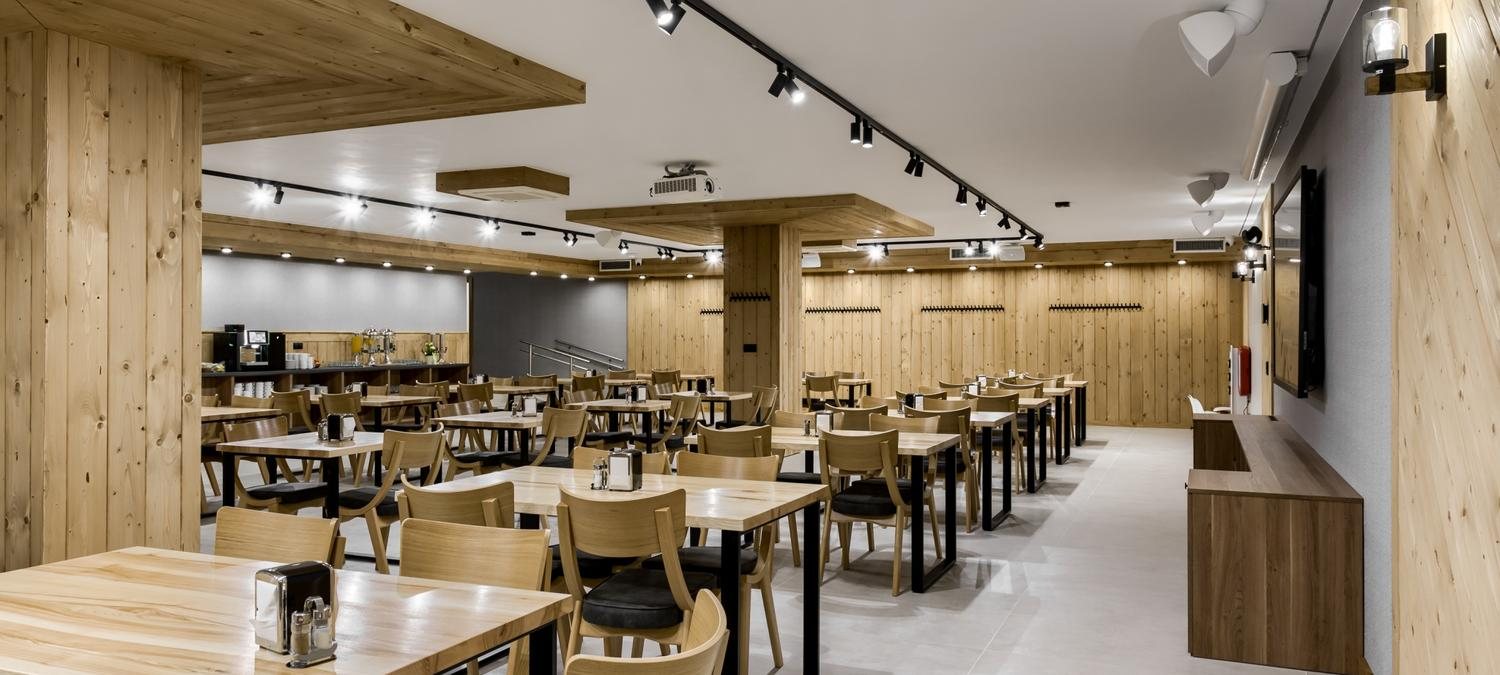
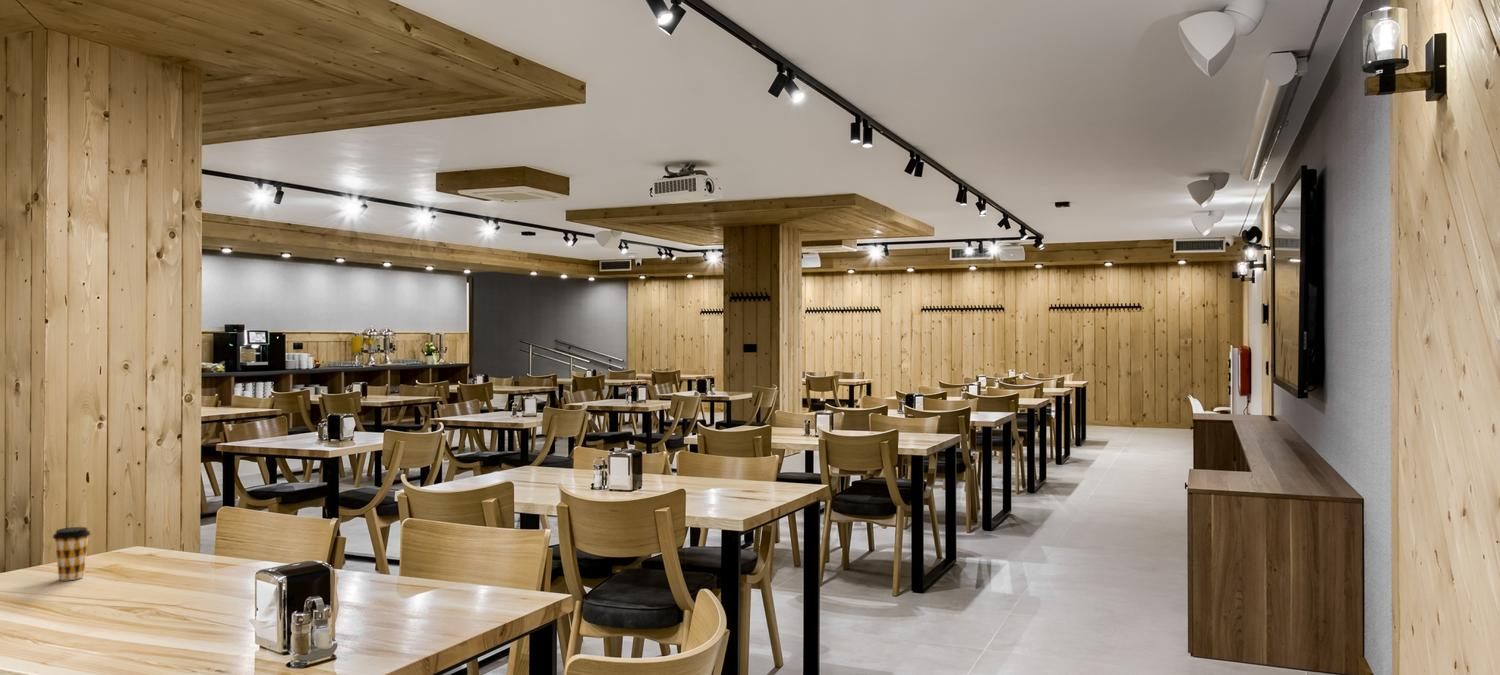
+ coffee cup (71, 553)
